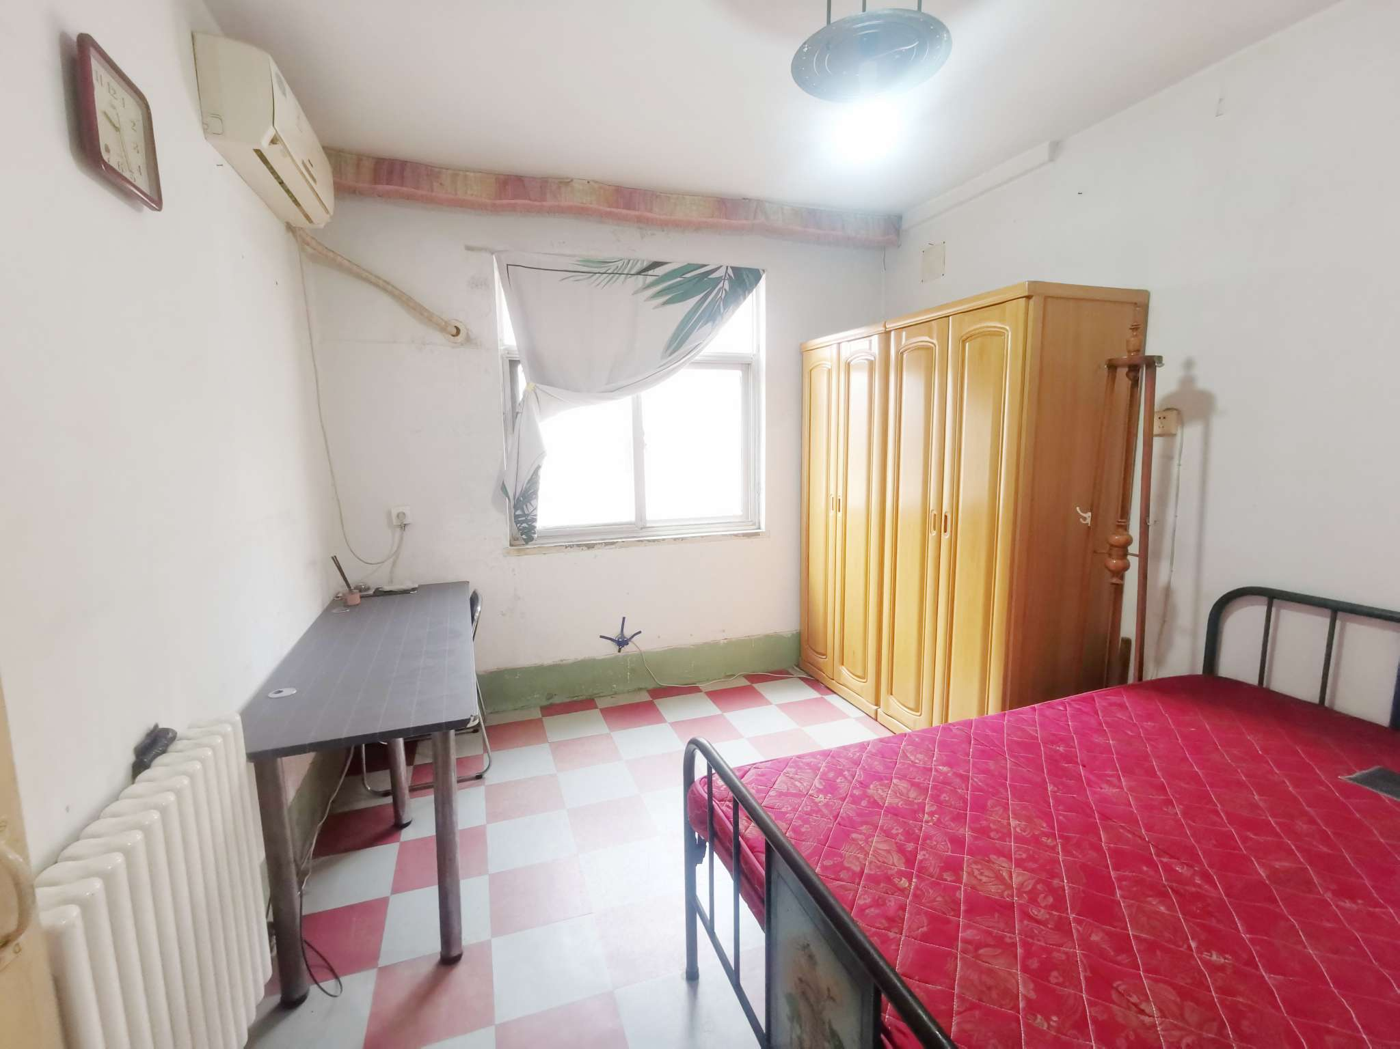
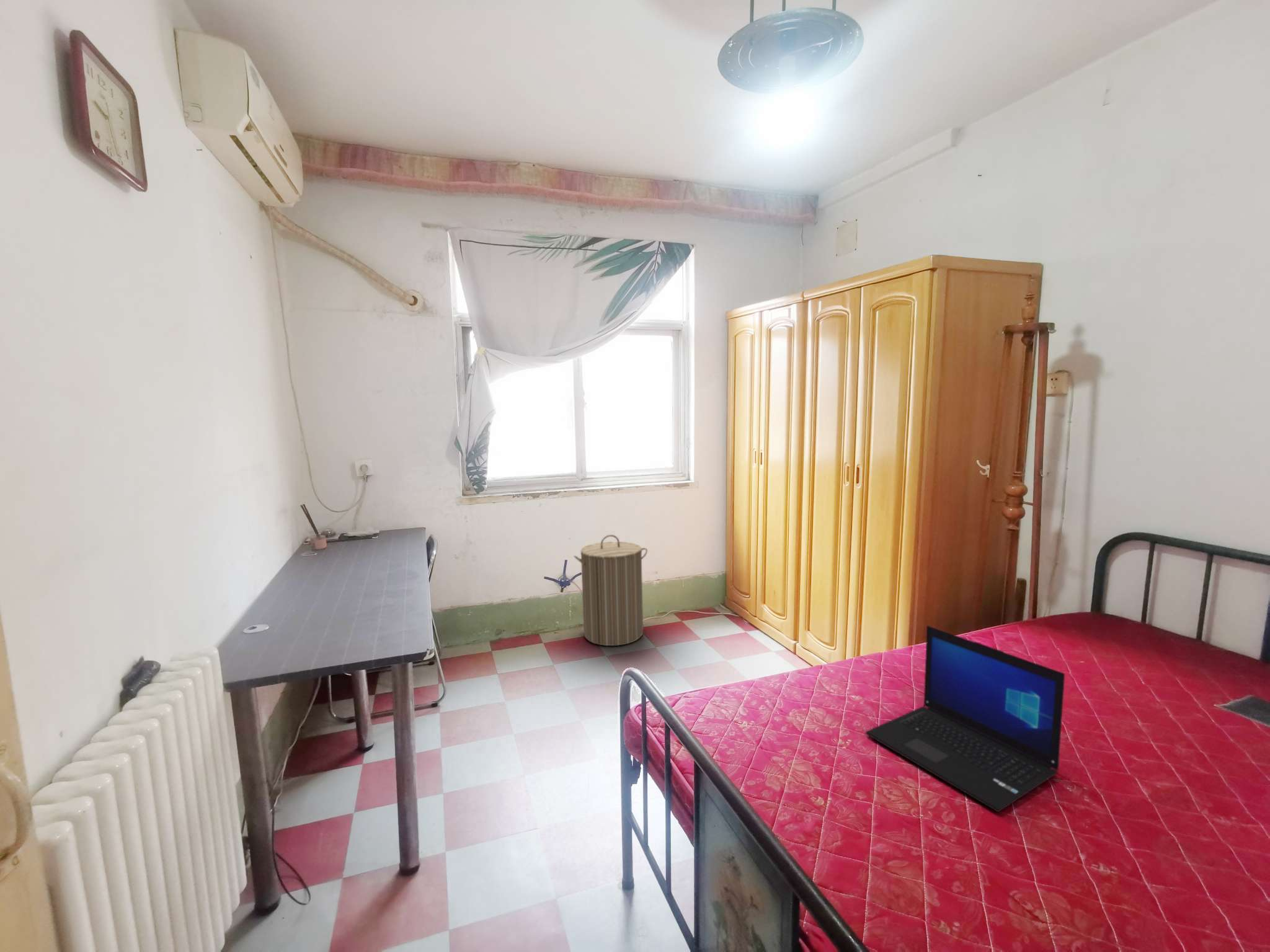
+ laptop (959, 706)
+ laundry hamper (612, 584)
